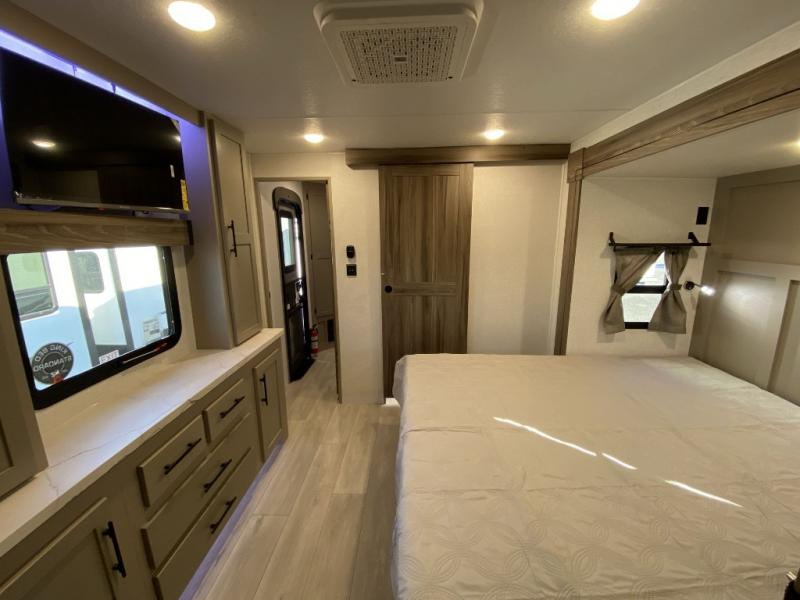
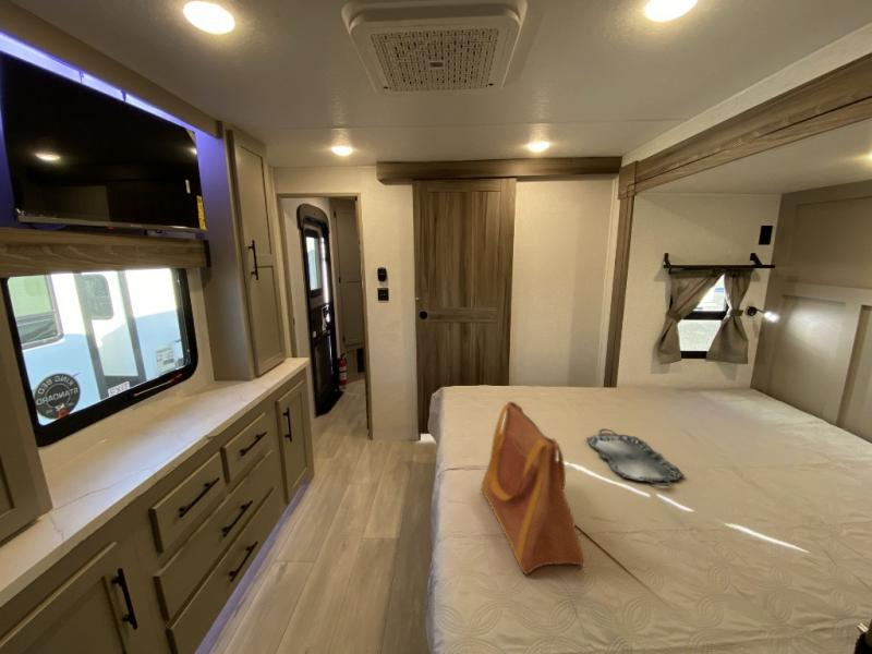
+ serving tray (630, 455)
+ tote bag (526, 472)
